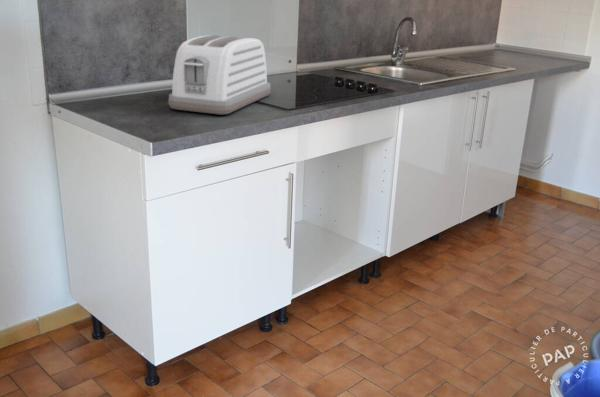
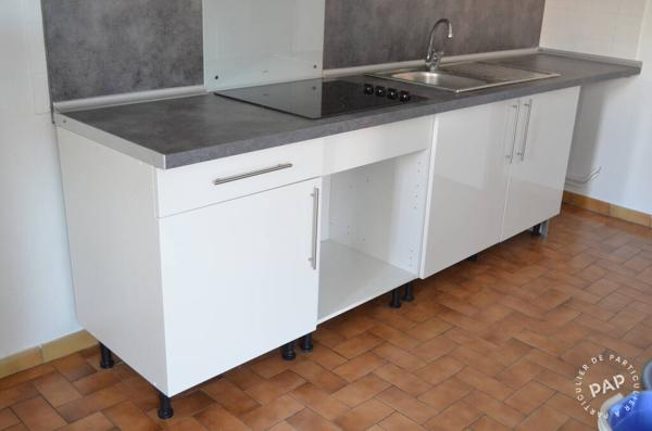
- toaster (221, 70)
